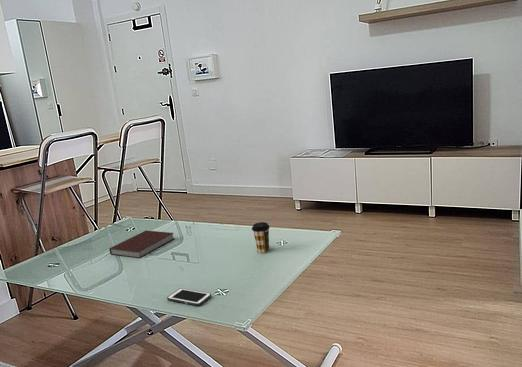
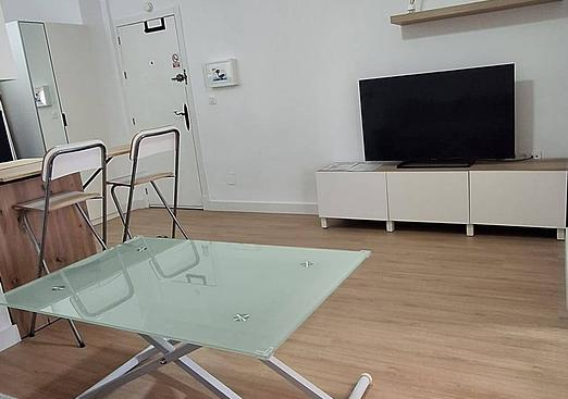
- cell phone (189, 296)
- notebook (142, 243)
- coffee cup (261, 237)
